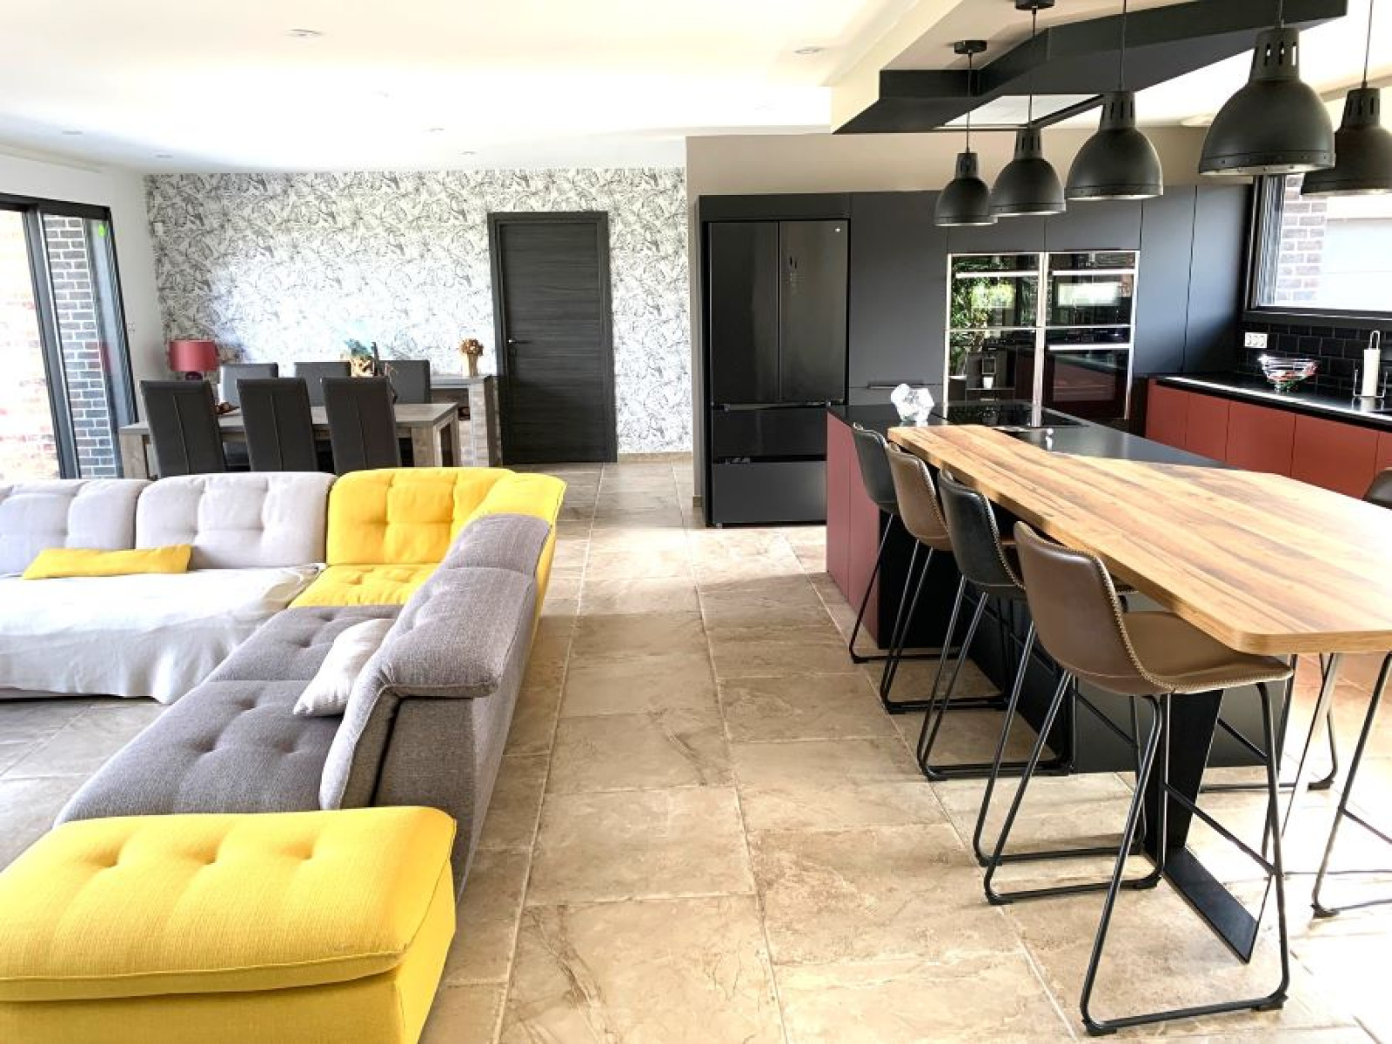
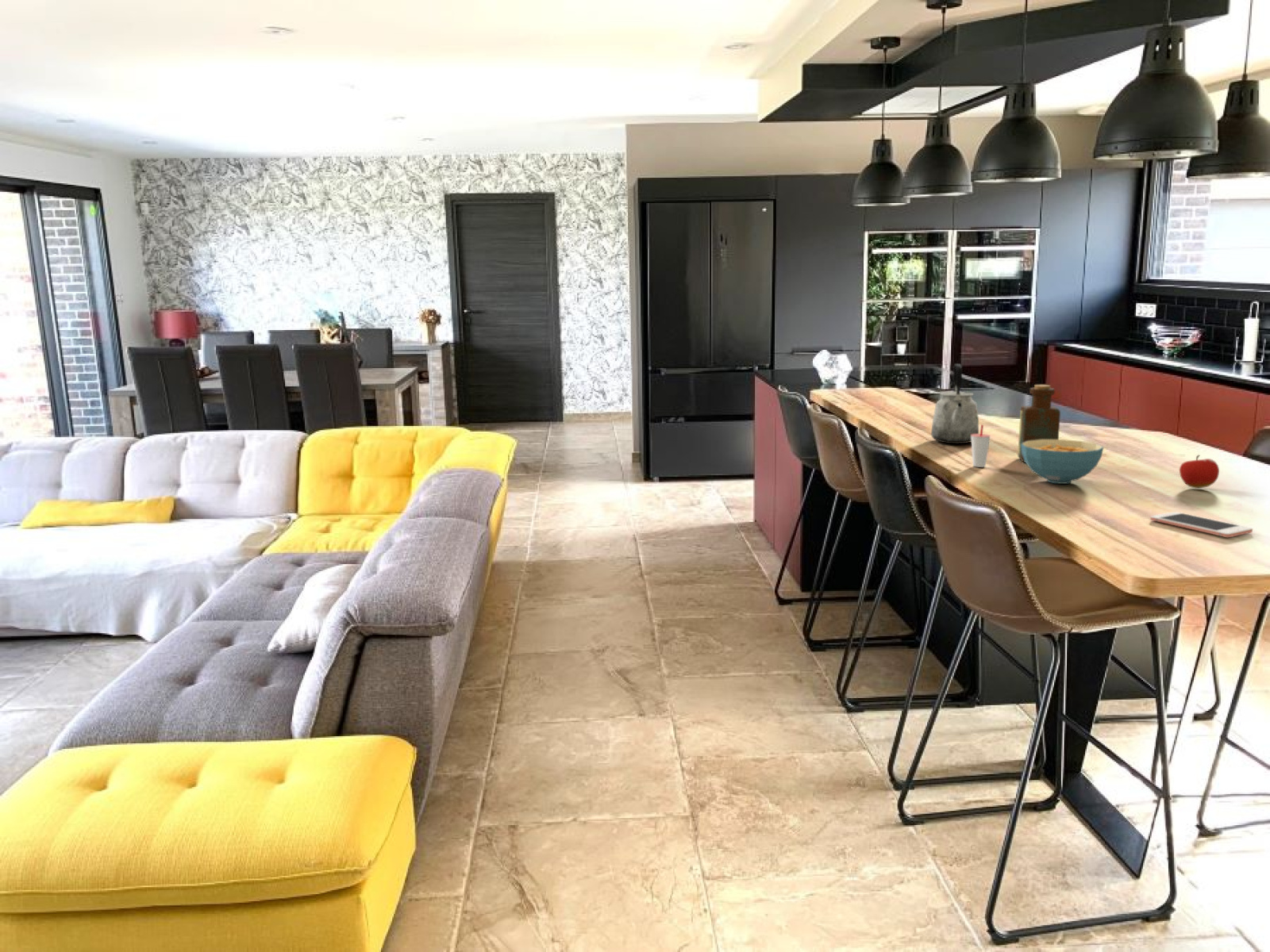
+ bottle (1039, 423)
+ kettle (956, 404)
+ cereal bowl (1060, 463)
+ cup (979, 445)
+ cell phone (1199, 524)
+ fruit (1199, 471)
